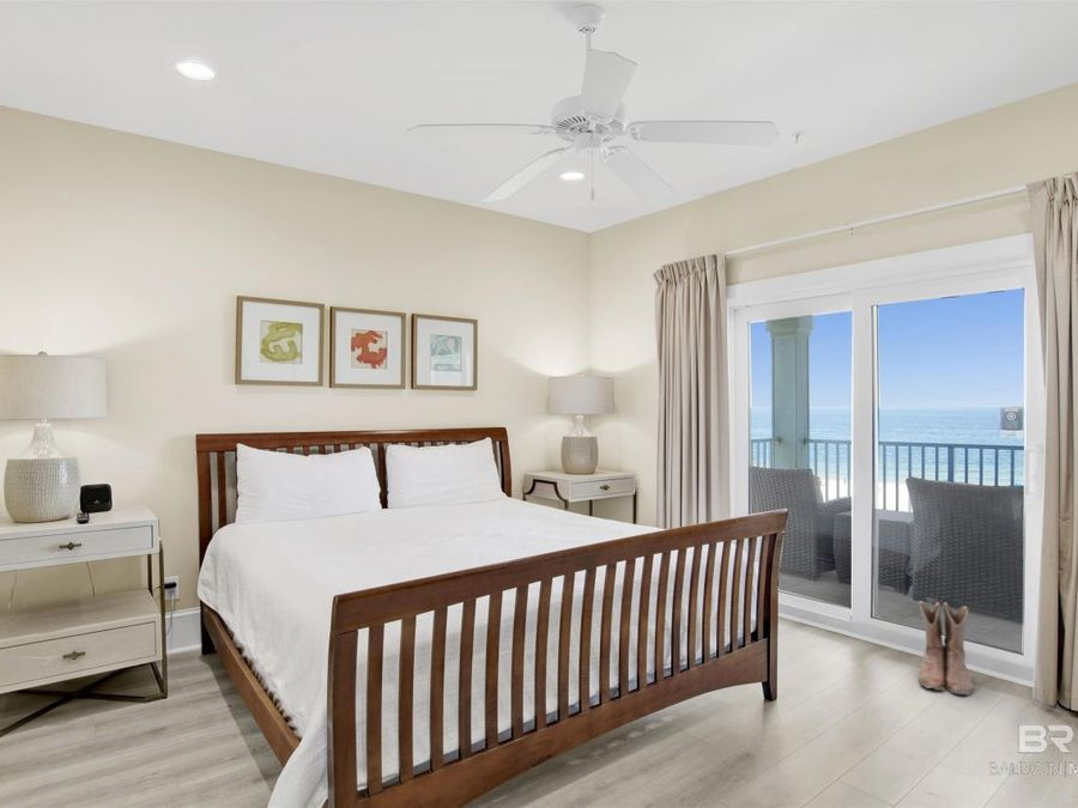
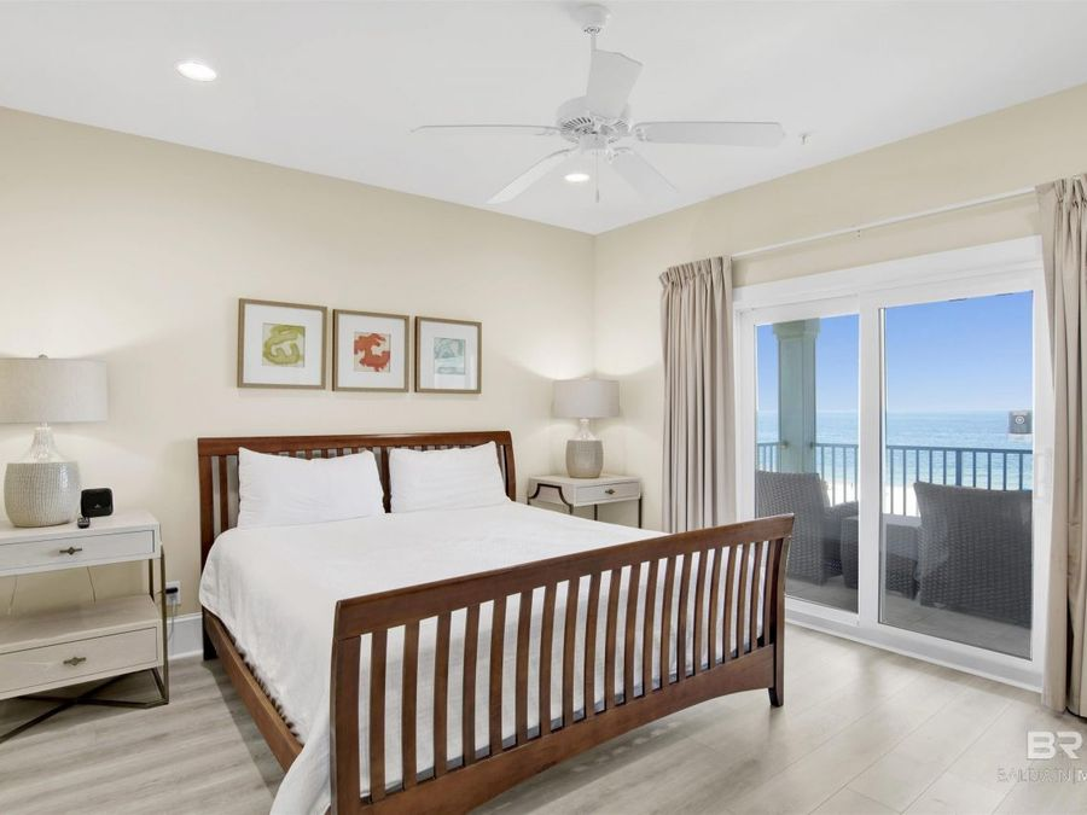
- boots (944, 643)
